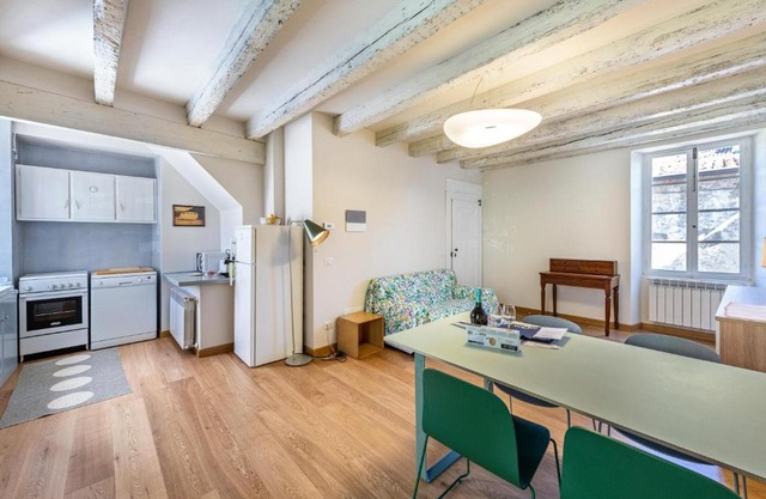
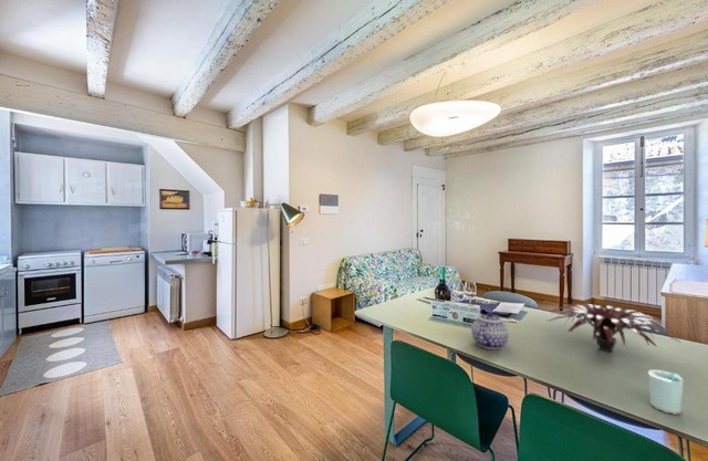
+ teapot (489, 328)
+ plant (605, 329)
+ cup (664, 388)
